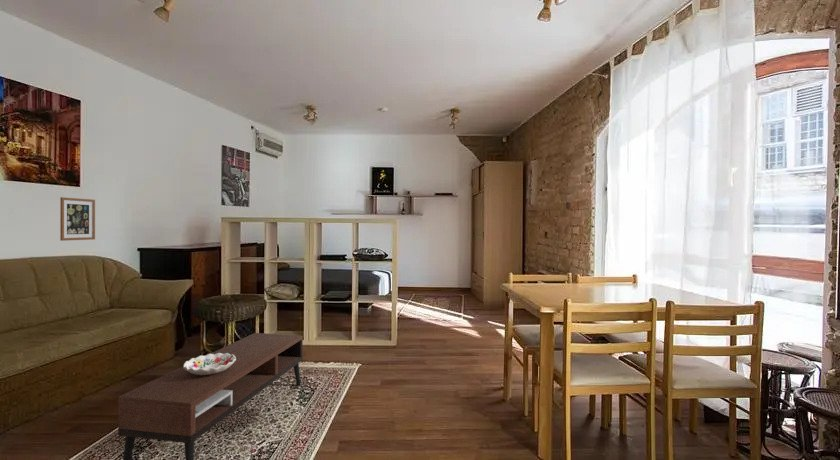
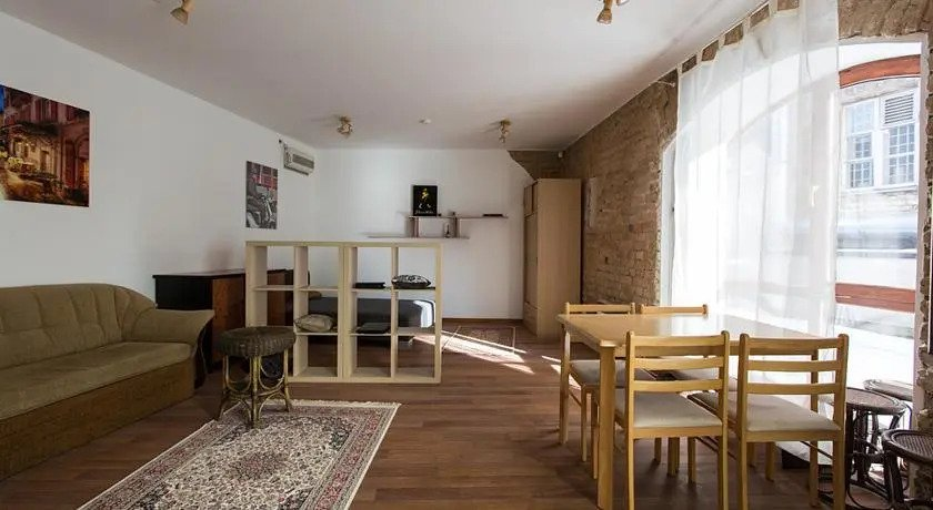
- decorative bowl (210, 365)
- coffee table (230, 389)
- wall art (78, 219)
